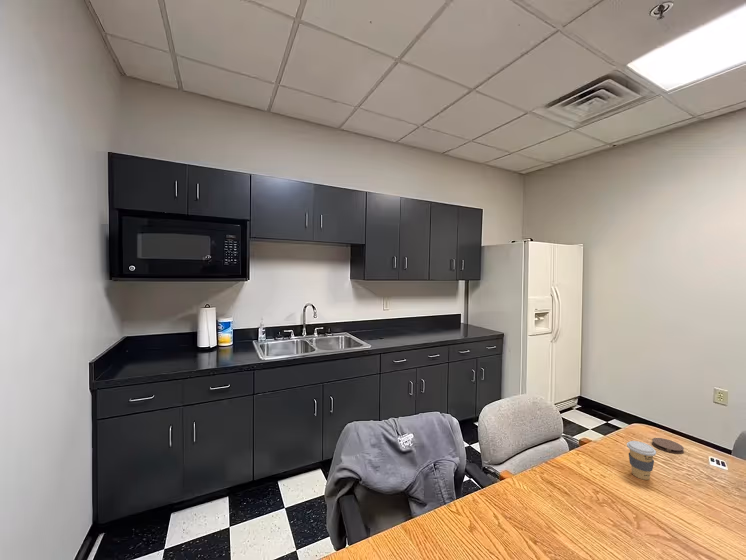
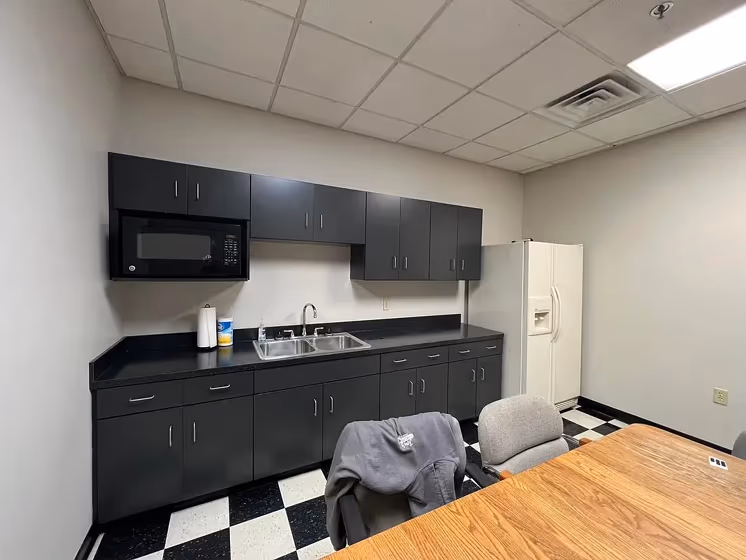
- coffee cup (640, 460)
- coaster (667, 445)
